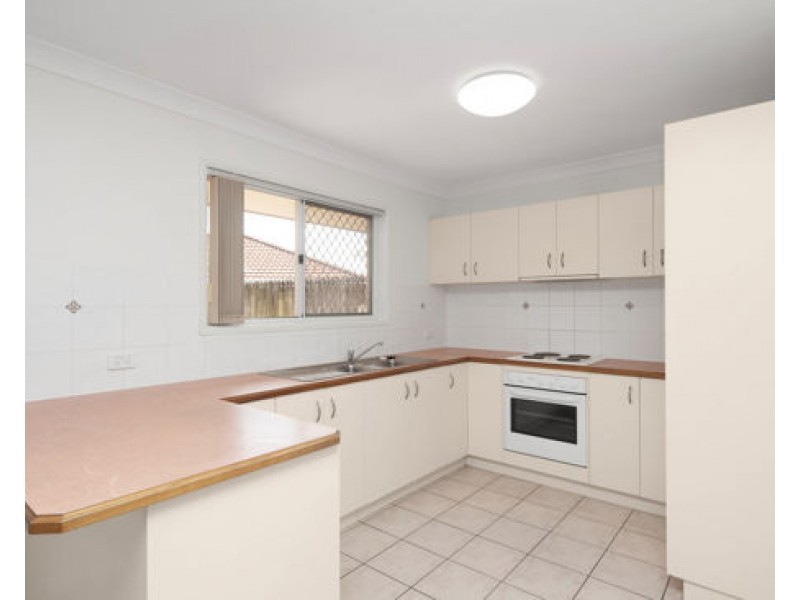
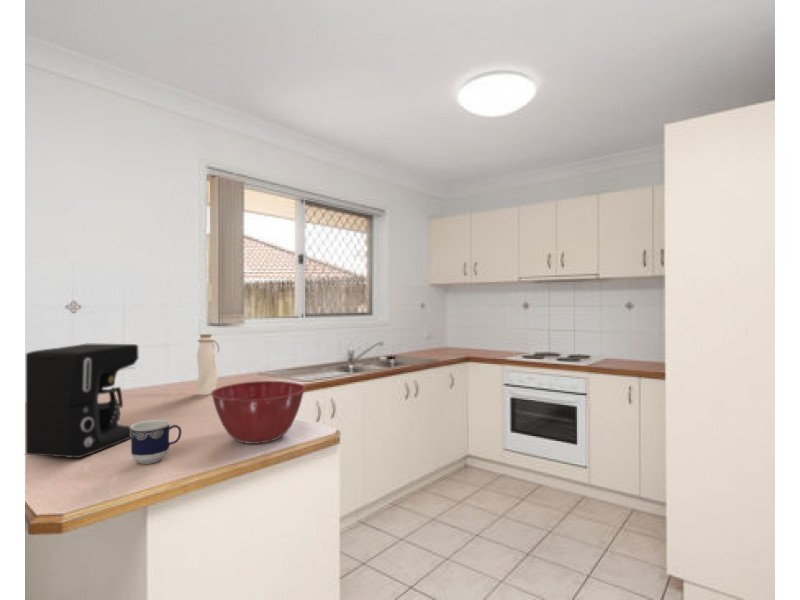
+ coffee maker (87, 395)
+ cup (156, 441)
+ mixing bowl (259, 413)
+ water bottle (207, 364)
